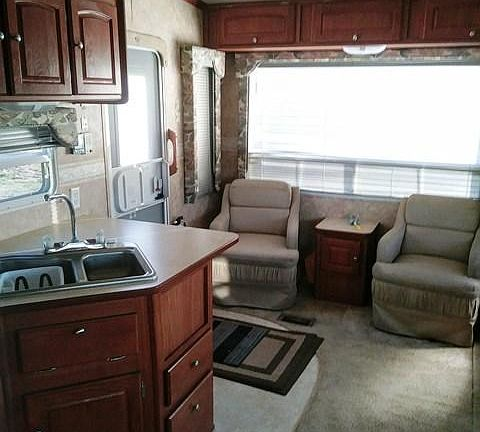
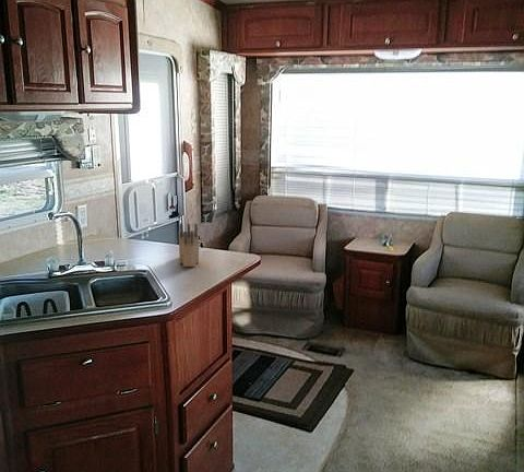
+ knife block (188, 240)
